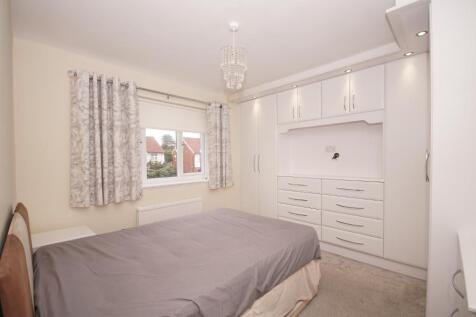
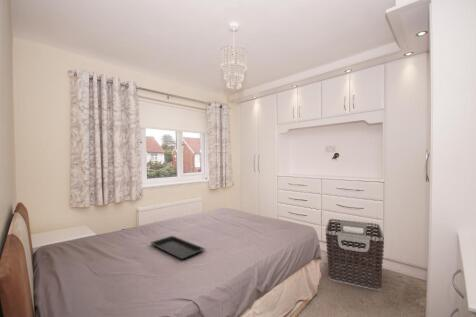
+ clothes hamper (353, 250)
+ serving tray (176, 247)
